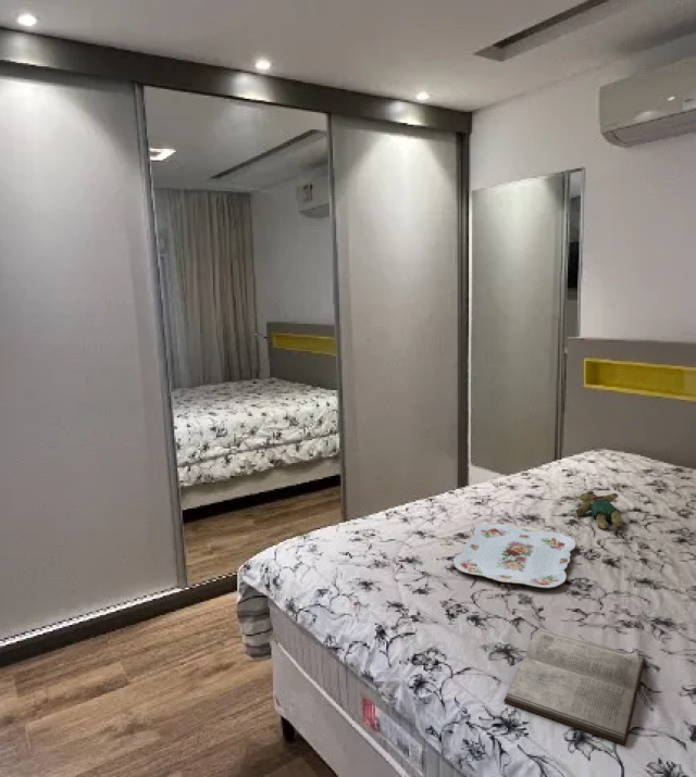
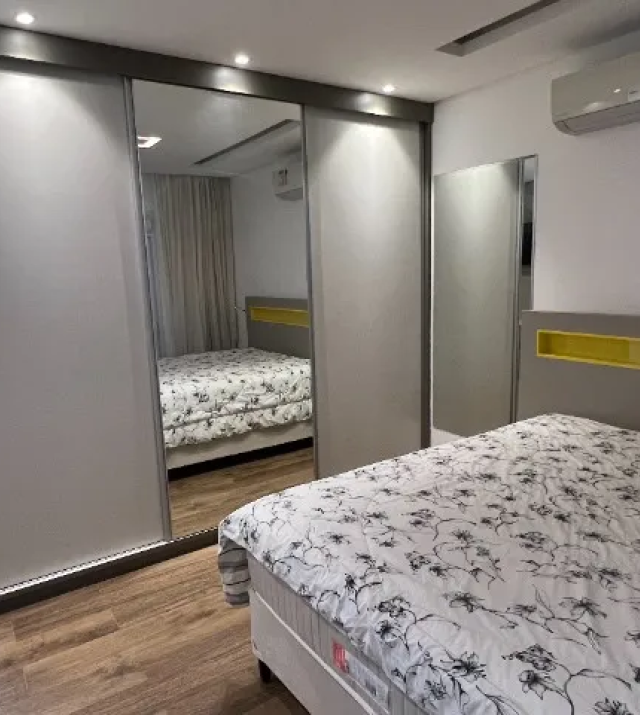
- teddy bear (596, 506)
- diary (577, 672)
- serving tray (515, 553)
